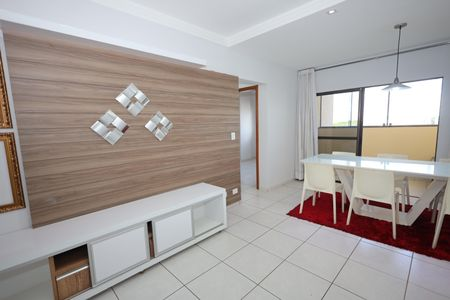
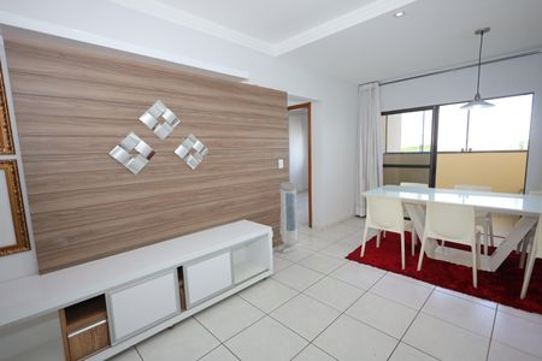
+ air purifier (288, 215)
